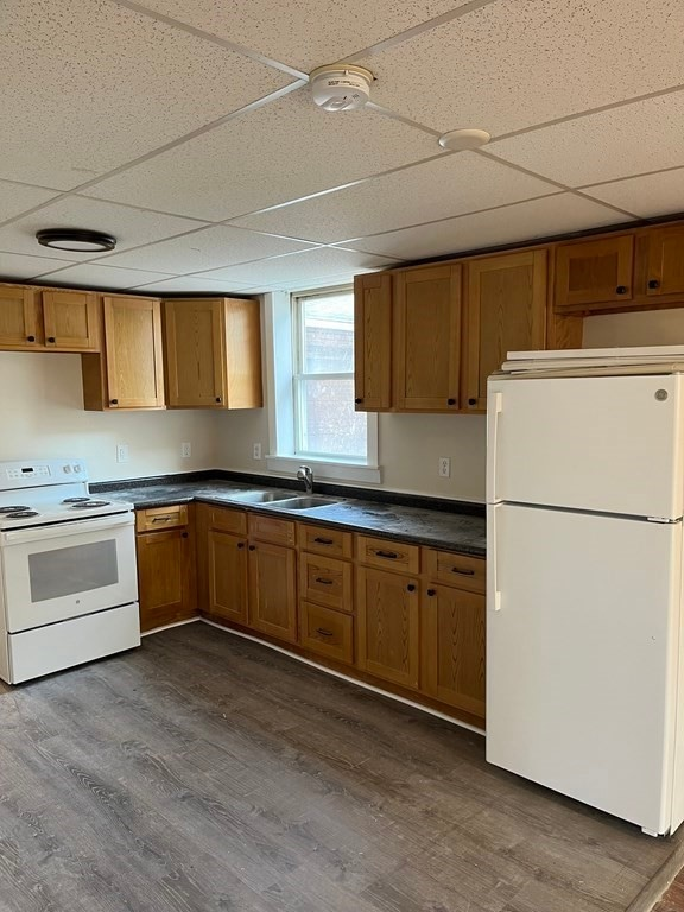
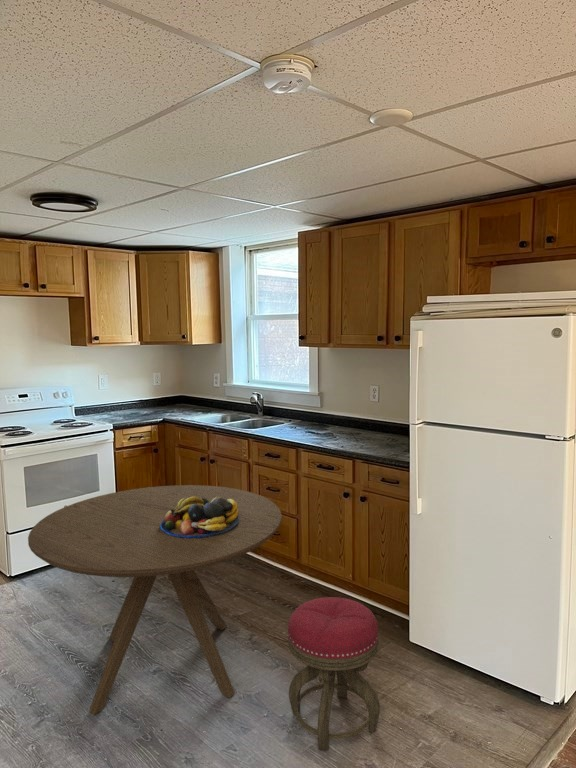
+ stool (333, 667)
+ dining table (173, 586)
+ fruit bowl (199, 509)
